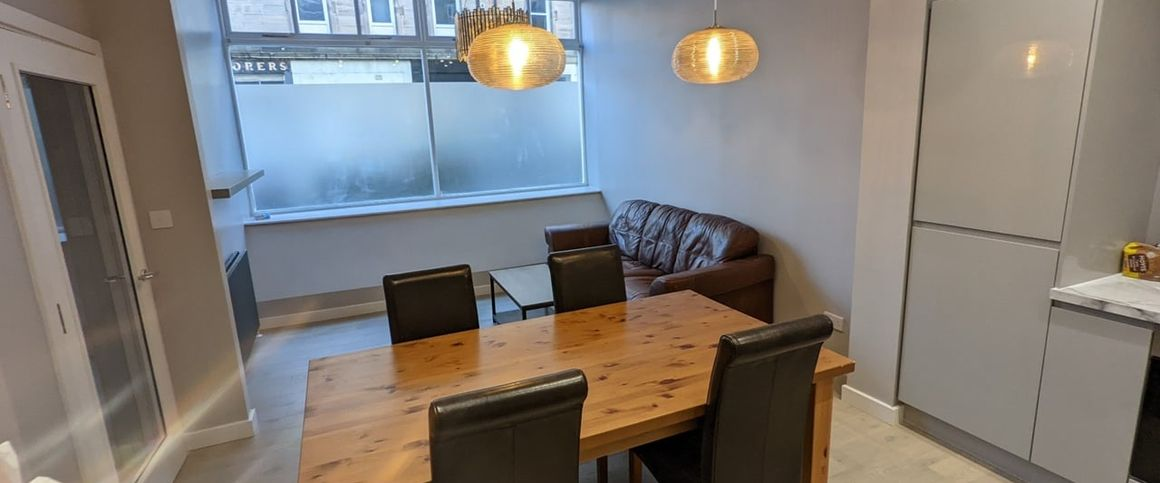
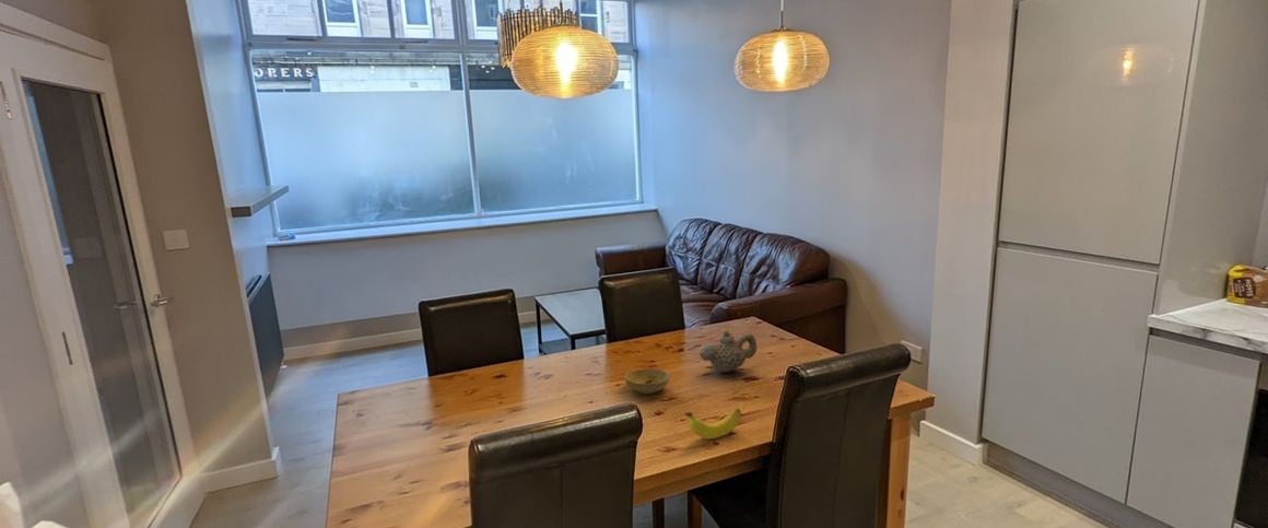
+ banana (713, 423)
+ teapot (728, 350)
+ bowl (647, 382)
